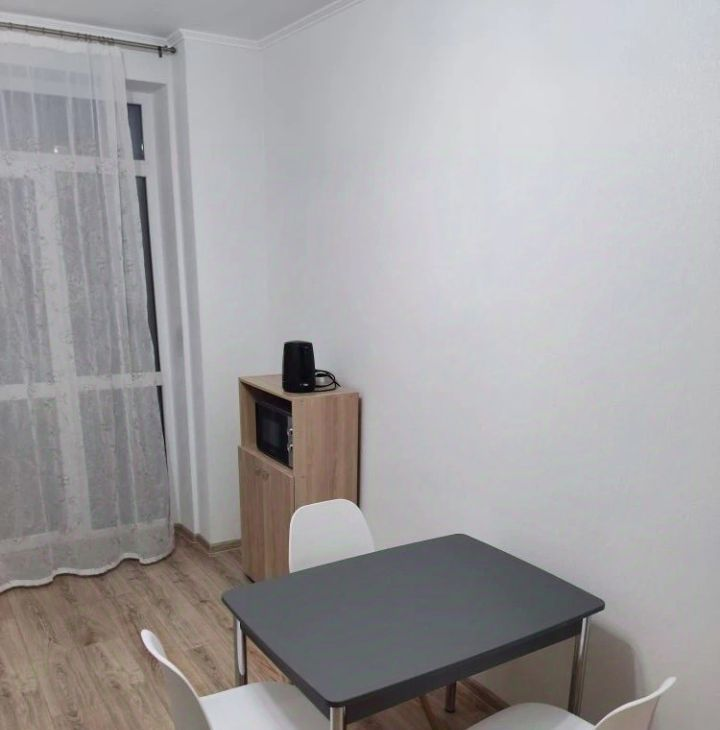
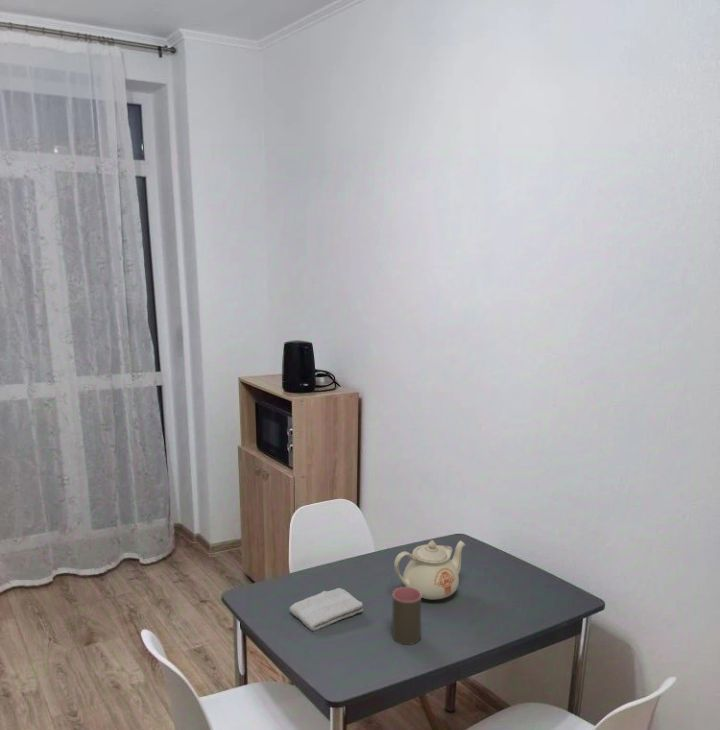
+ cup (406, 615)
+ teapot (431, 565)
+ washcloth (327, 607)
